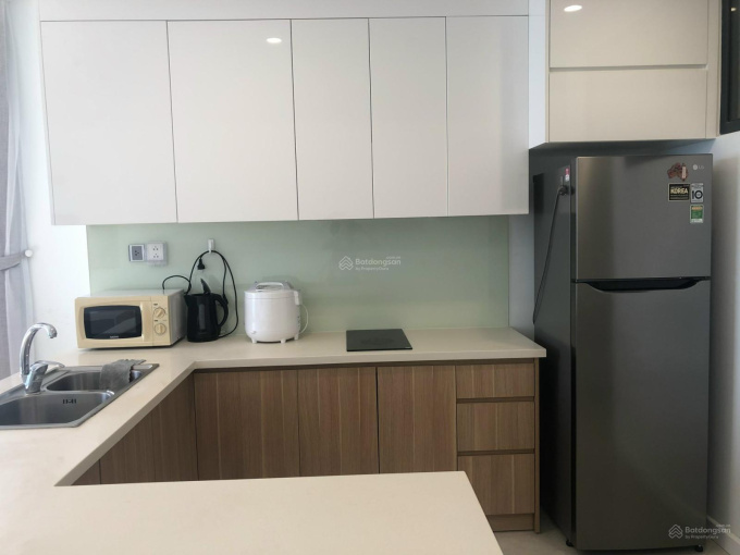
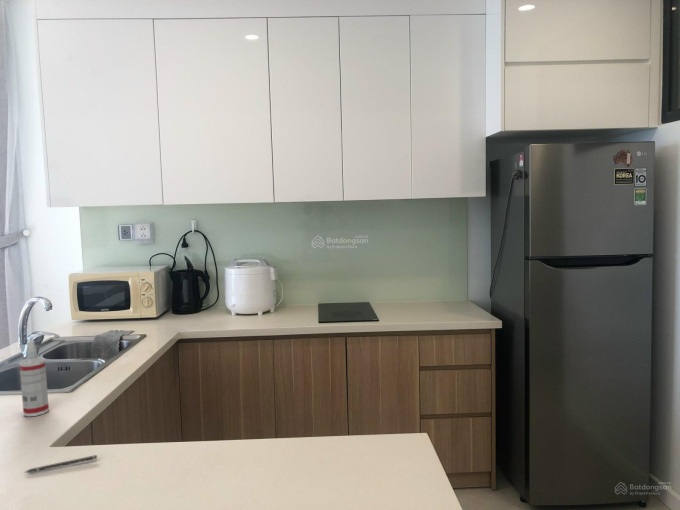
+ spray bottle (33, 376)
+ pen (61, 464)
